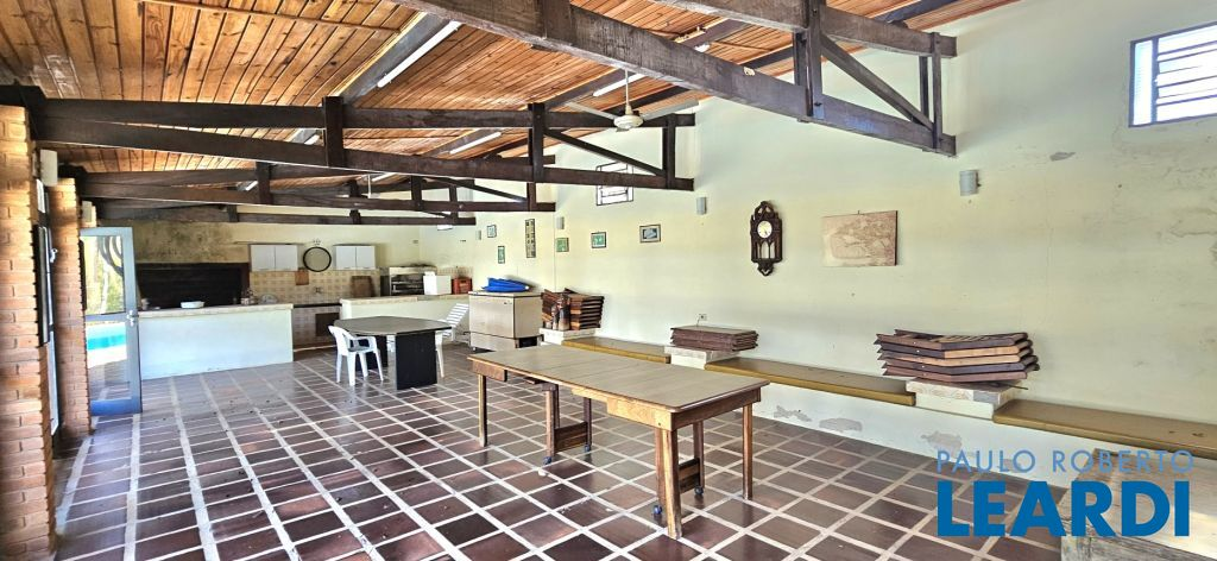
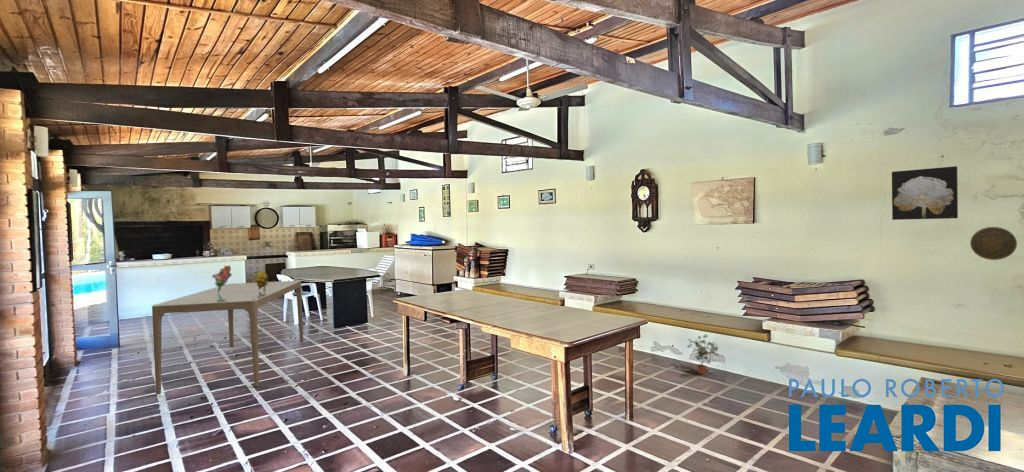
+ wall art (923, 194)
+ dining table (232, 327)
+ potted plant (701, 354)
+ decorative plate (992, 243)
+ bouquet (221, 278)
+ banana bunch (259, 280)
